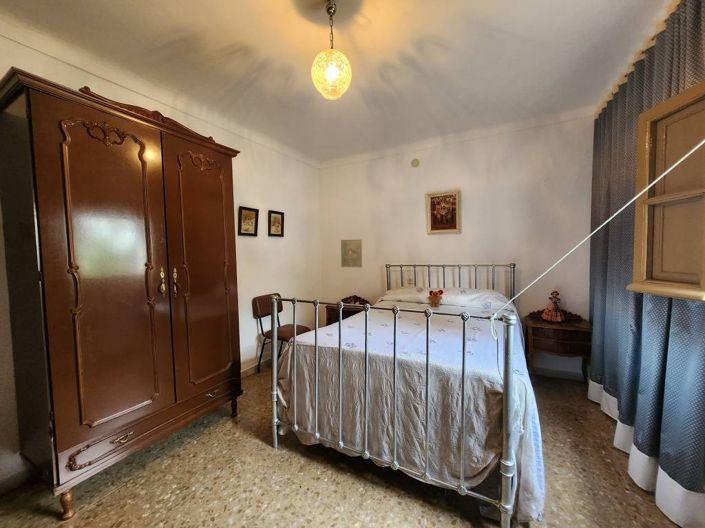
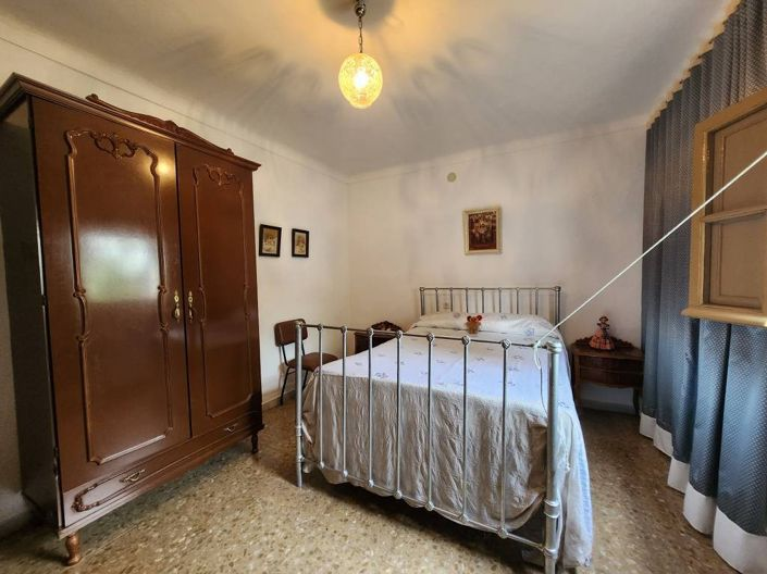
- religious icon (351, 253)
